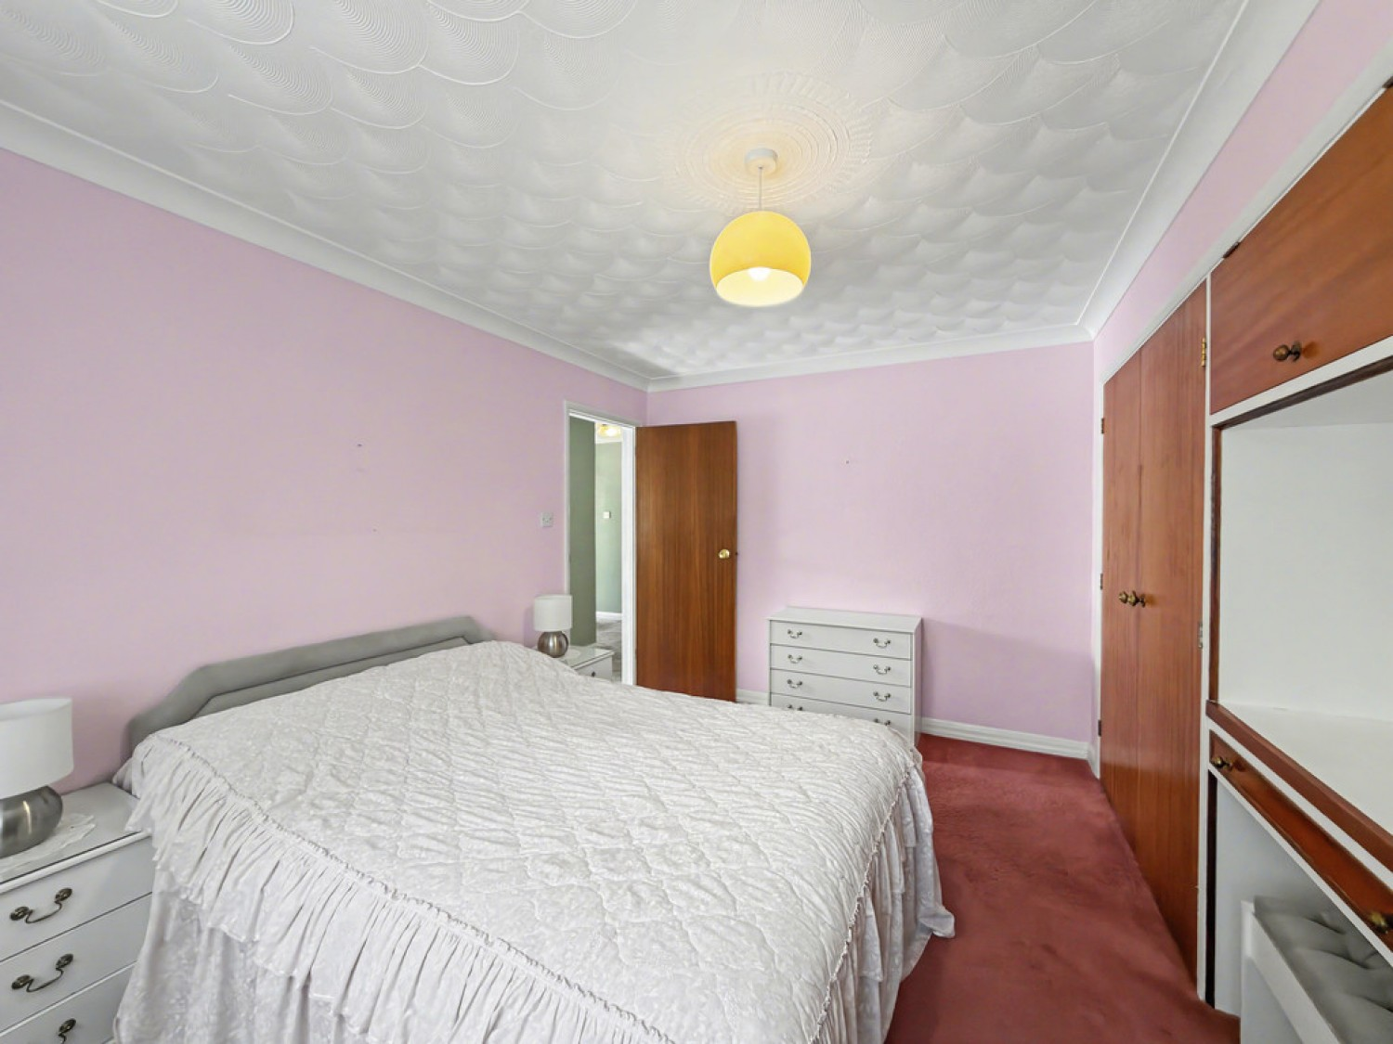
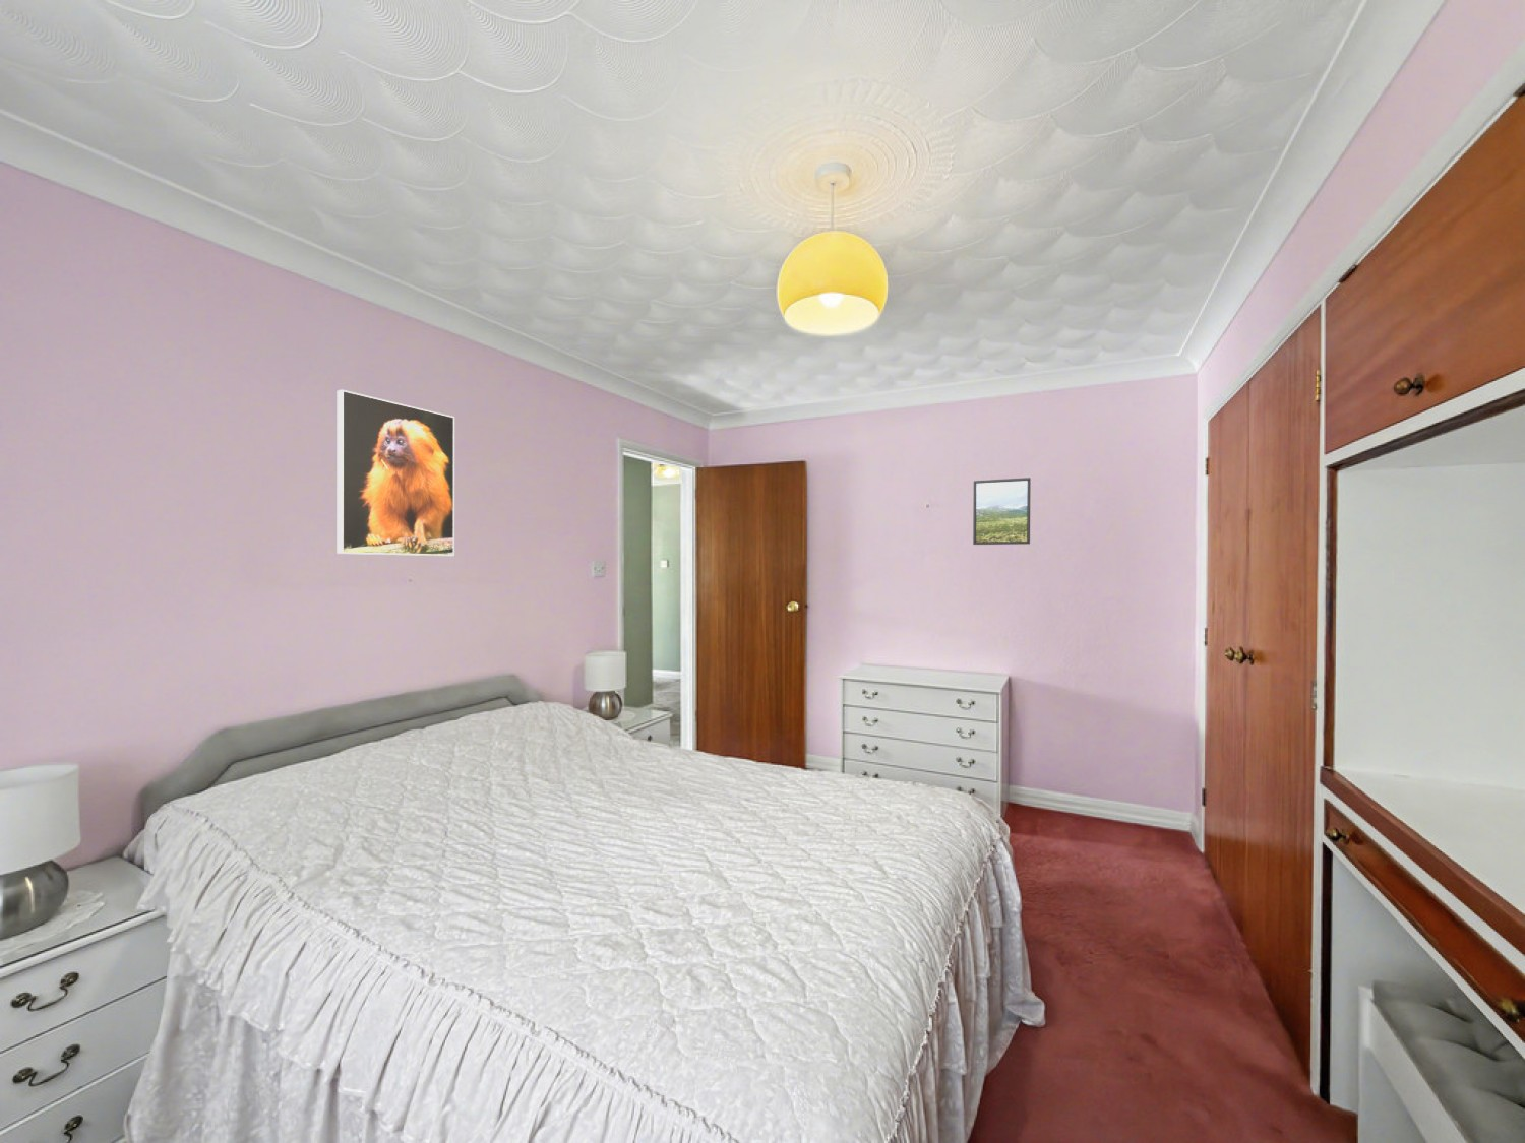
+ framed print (1000, 511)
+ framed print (400, 479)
